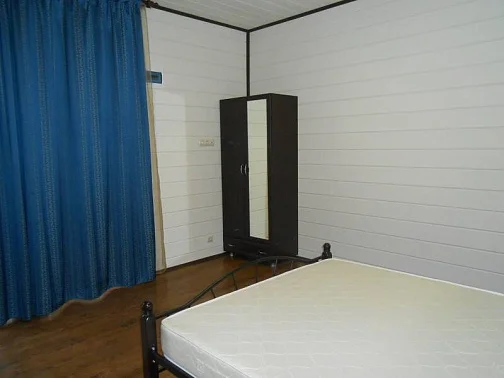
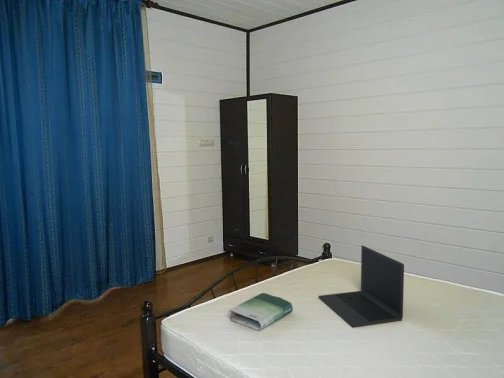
+ laptop (361, 282)
+ book (261, 309)
